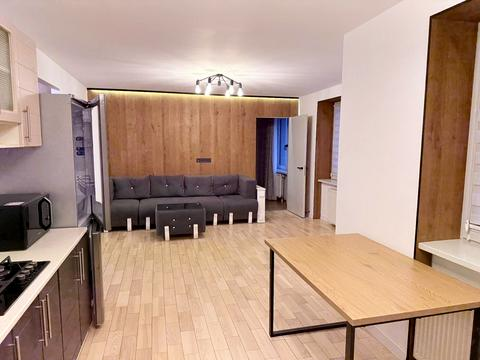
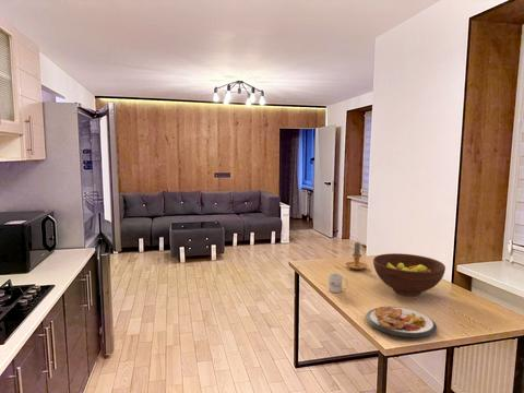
+ mug (337, 283)
+ fruit bowl (407, 276)
+ candle (357, 254)
+ plate (400, 319)
